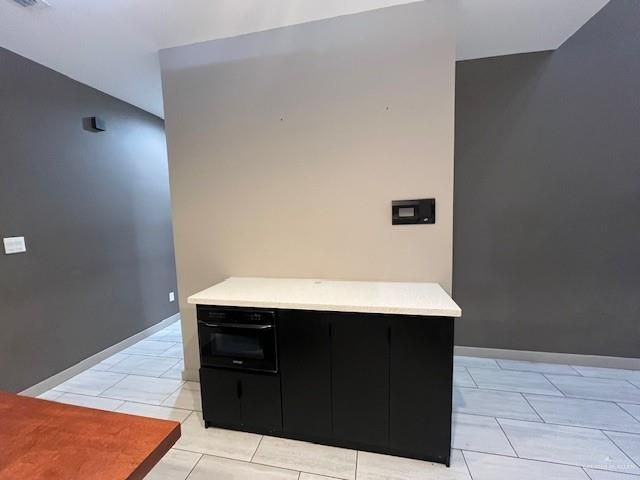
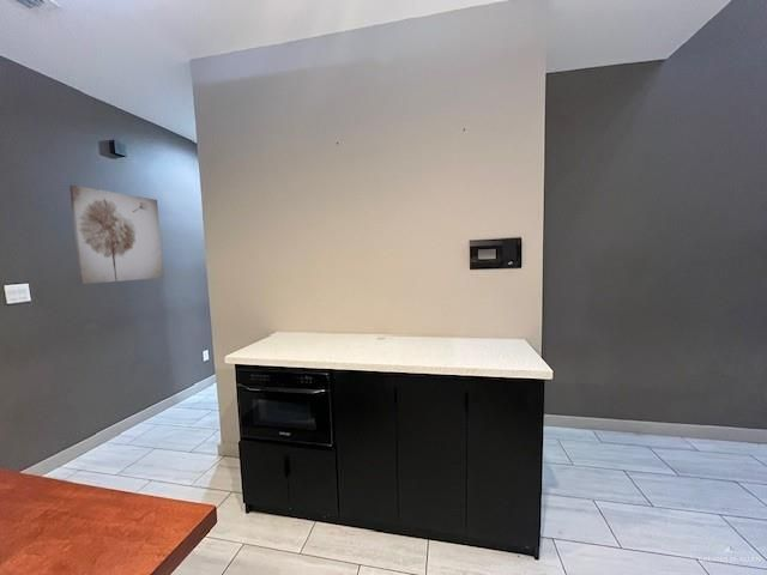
+ wall art (122, 237)
